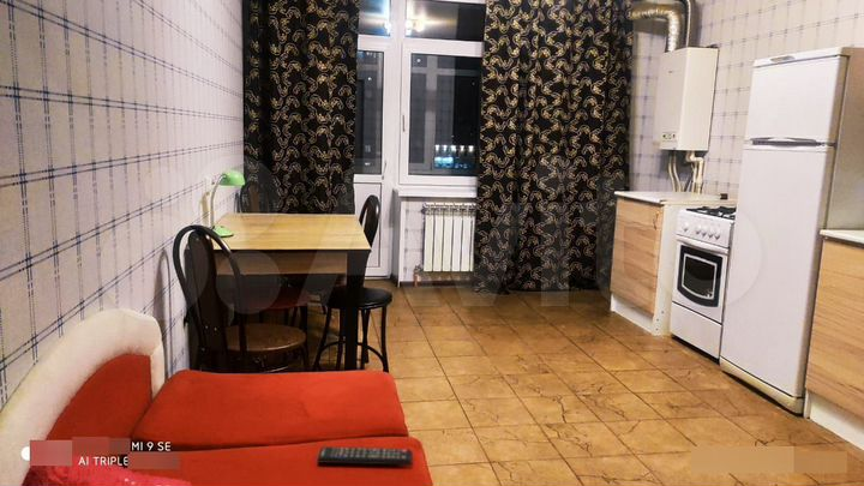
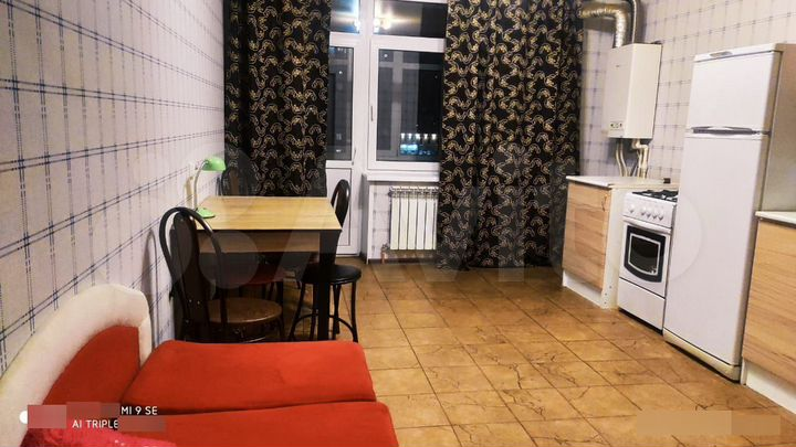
- remote control (365, 456)
